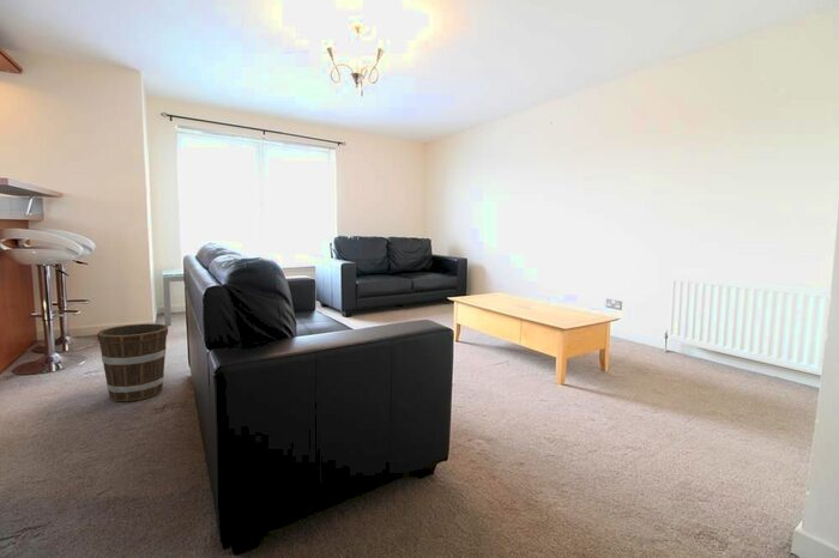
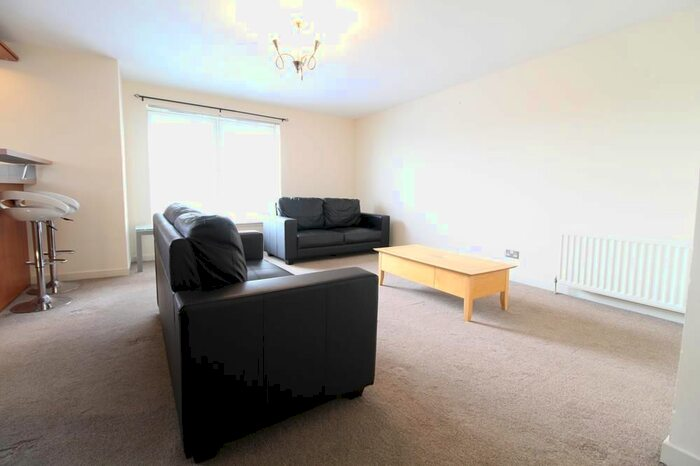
- bucket (135, 360)
